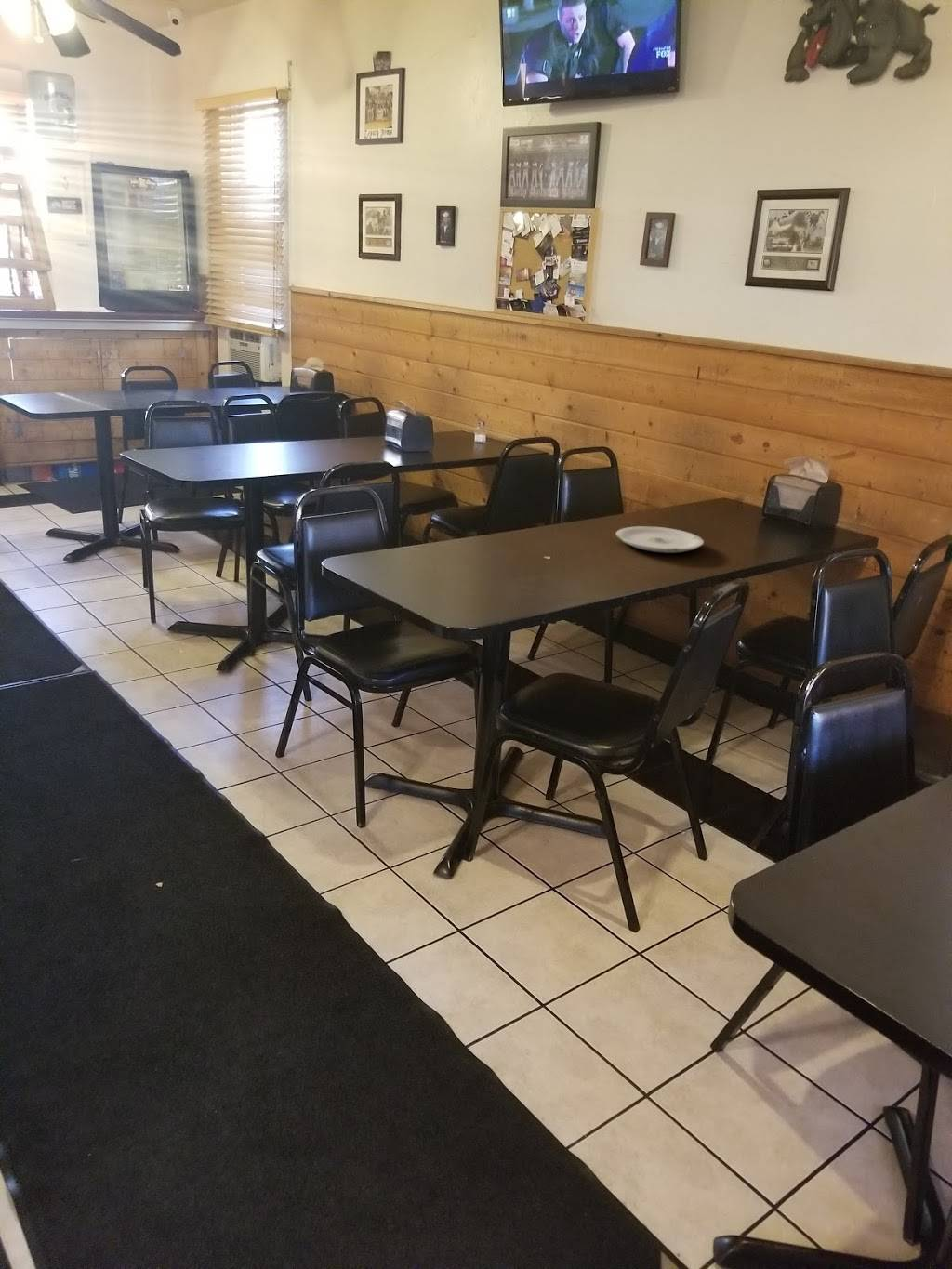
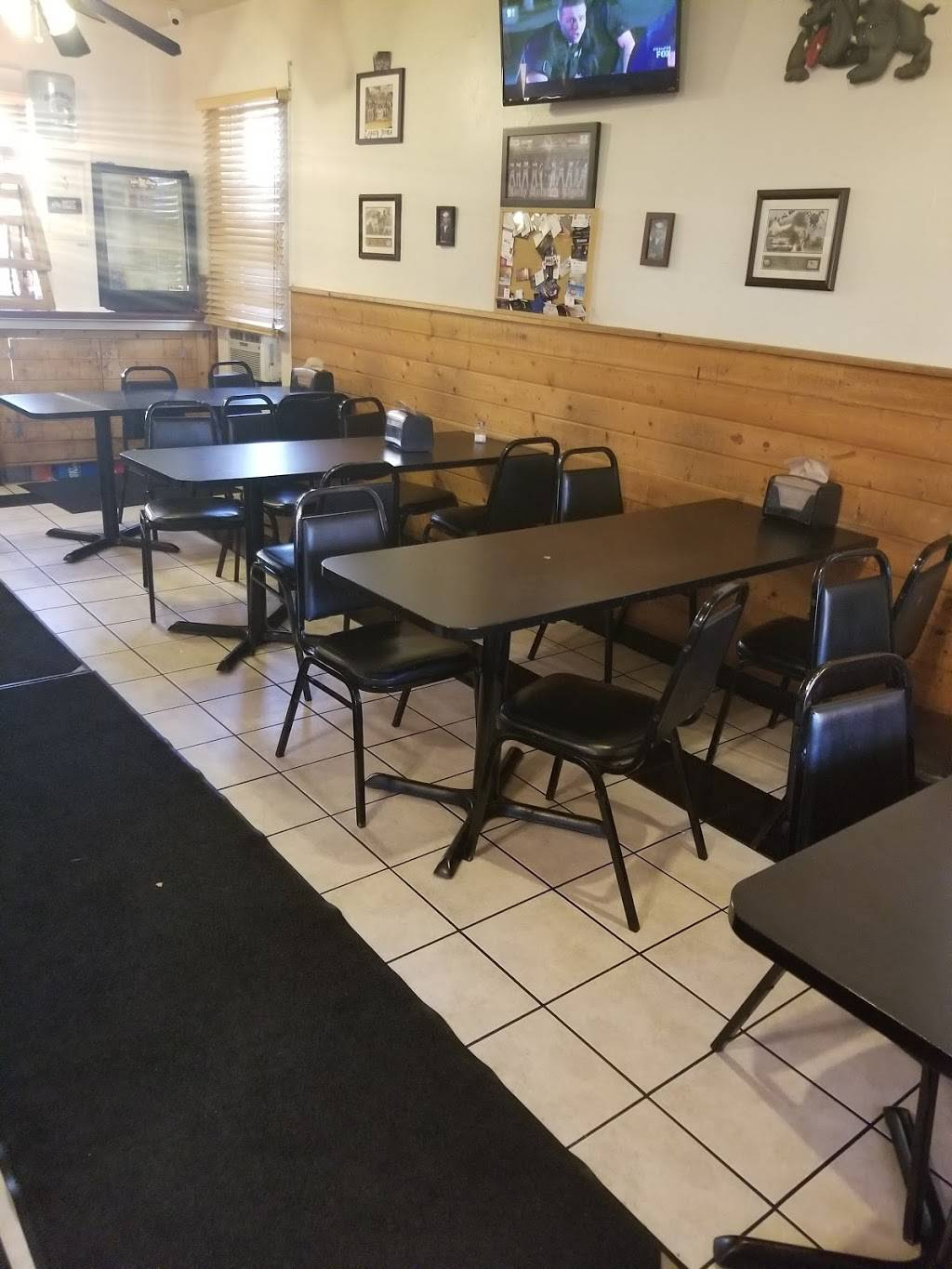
- plate (658, 540)
